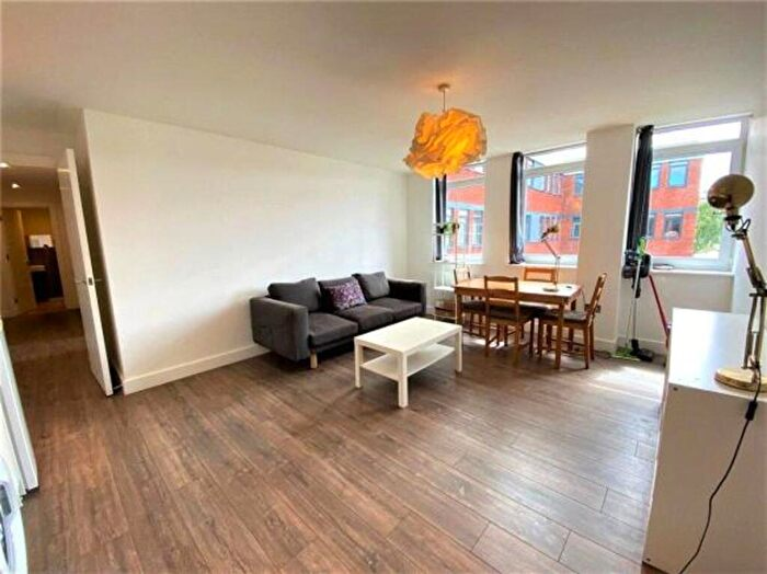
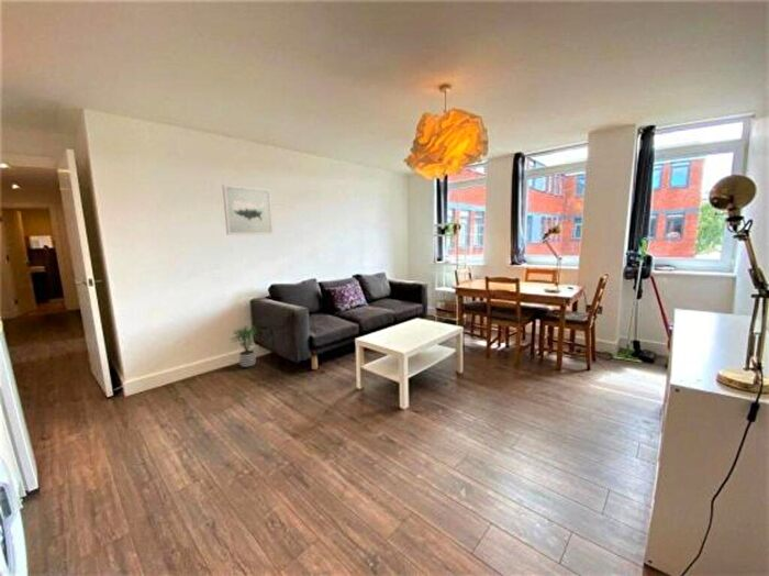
+ potted plant (245, 346)
+ wall art (248, 211)
